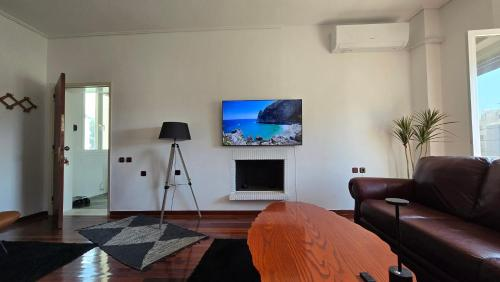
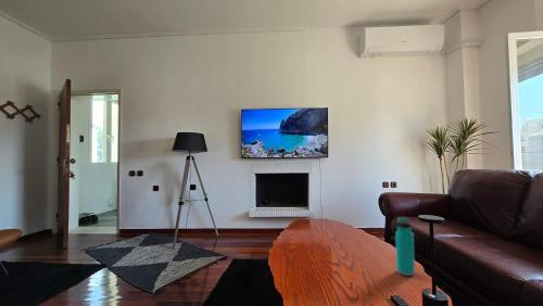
+ water bottle (404, 244)
